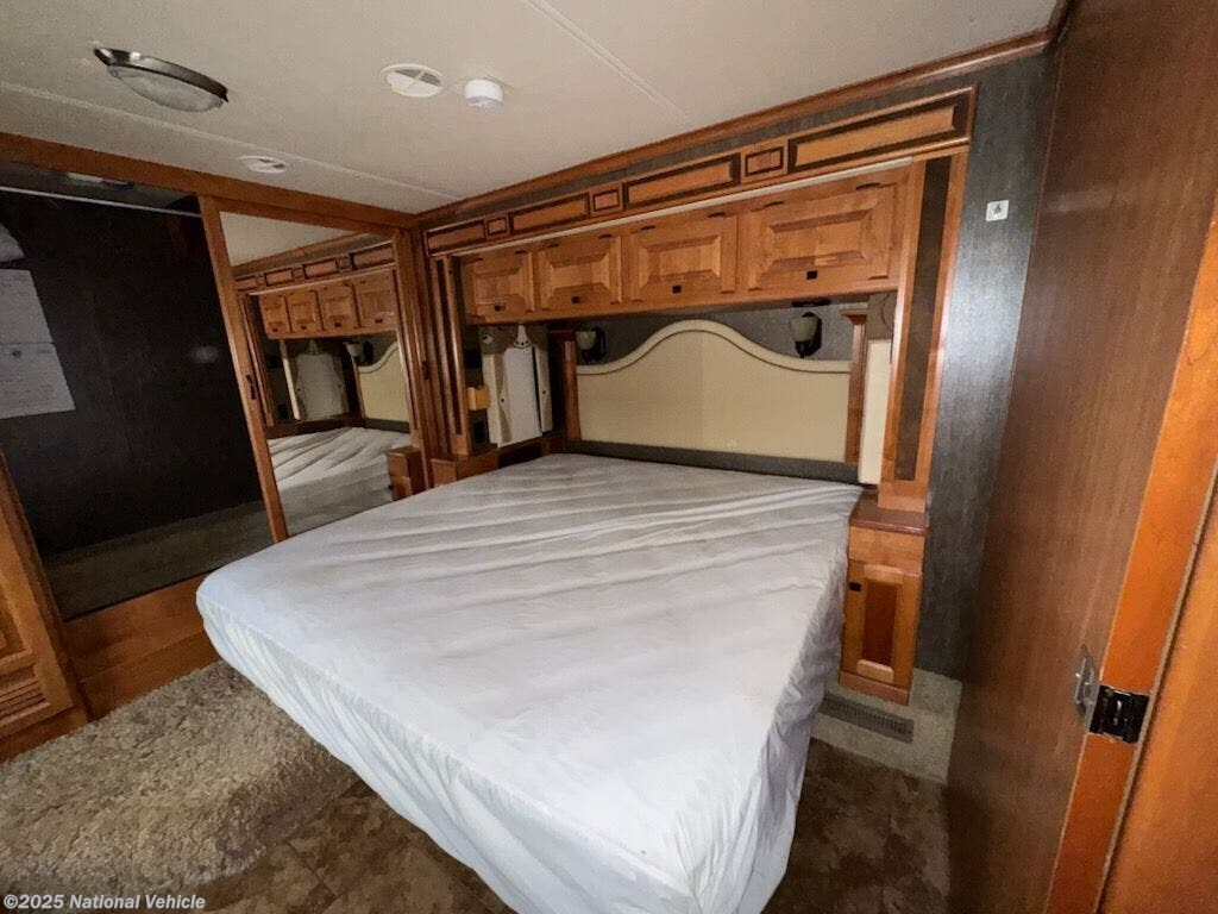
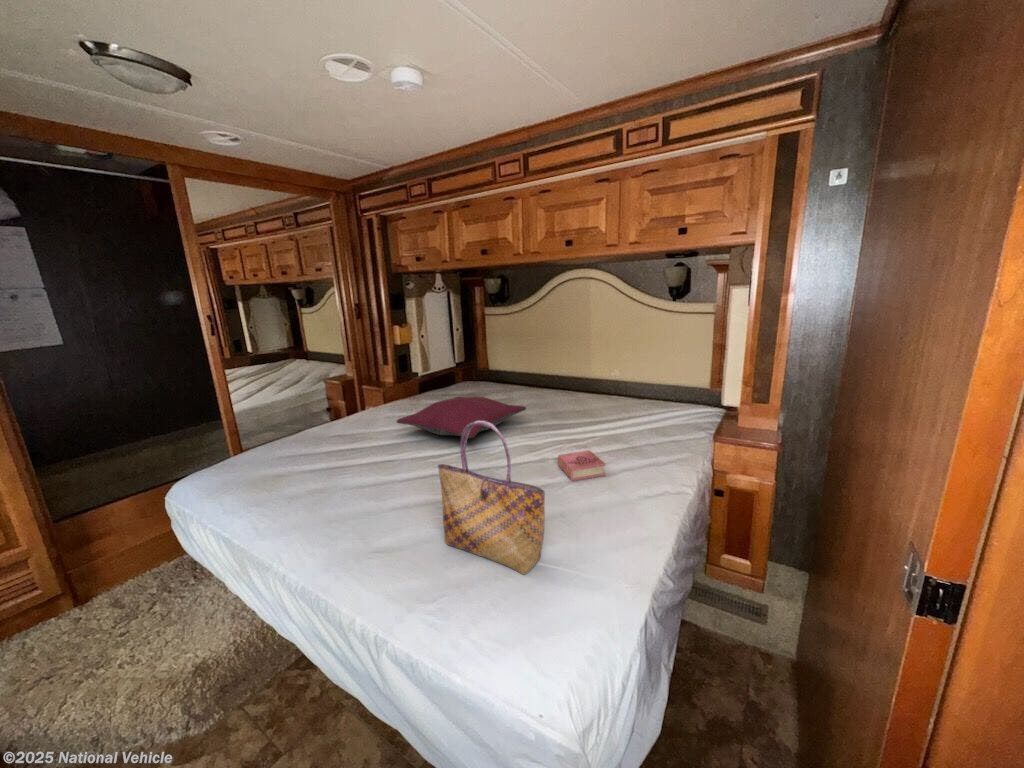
+ pillow (463, 414)
+ book (580, 464)
+ tote bag (486, 489)
